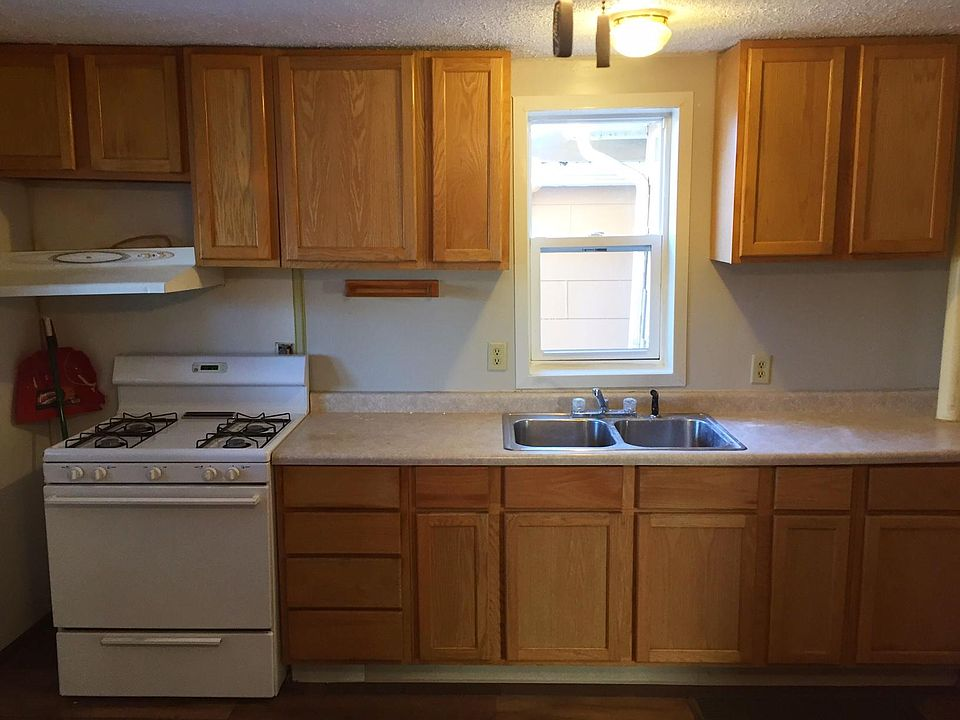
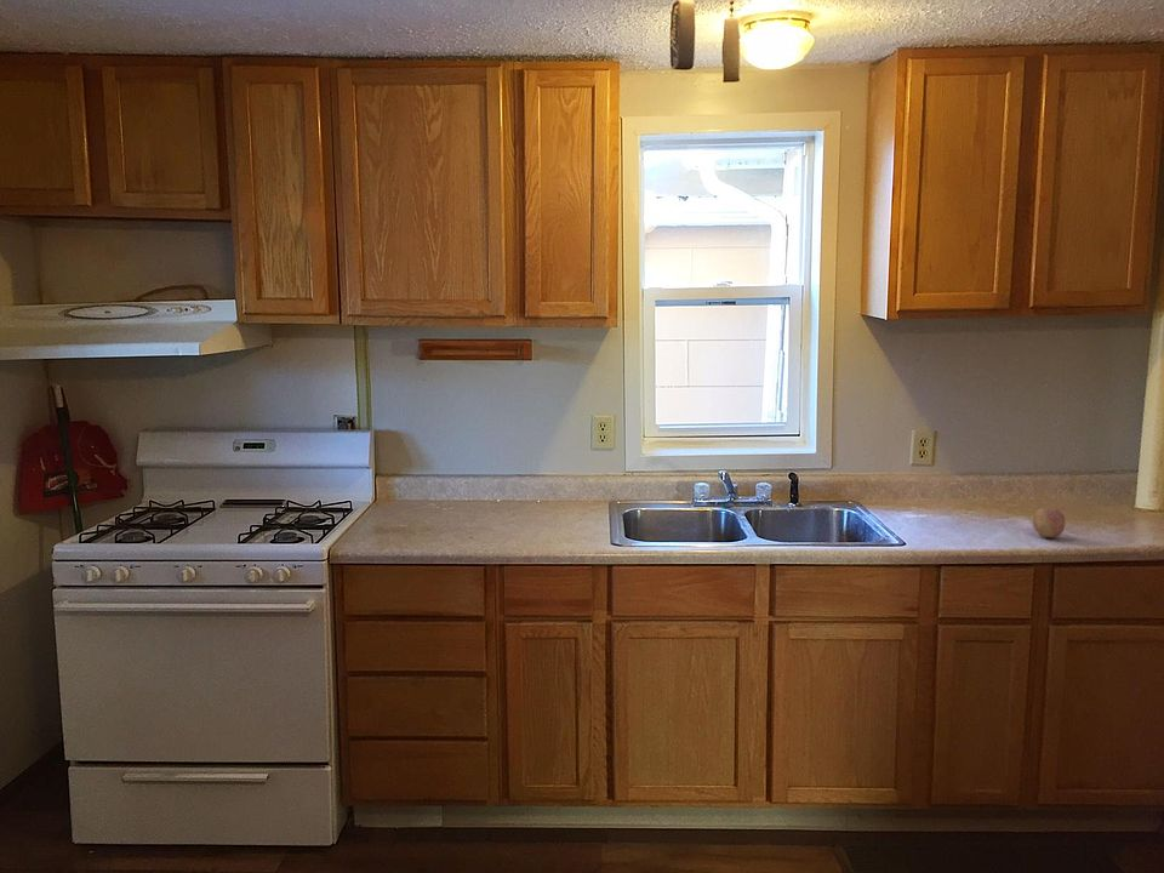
+ fruit (1049, 523)
